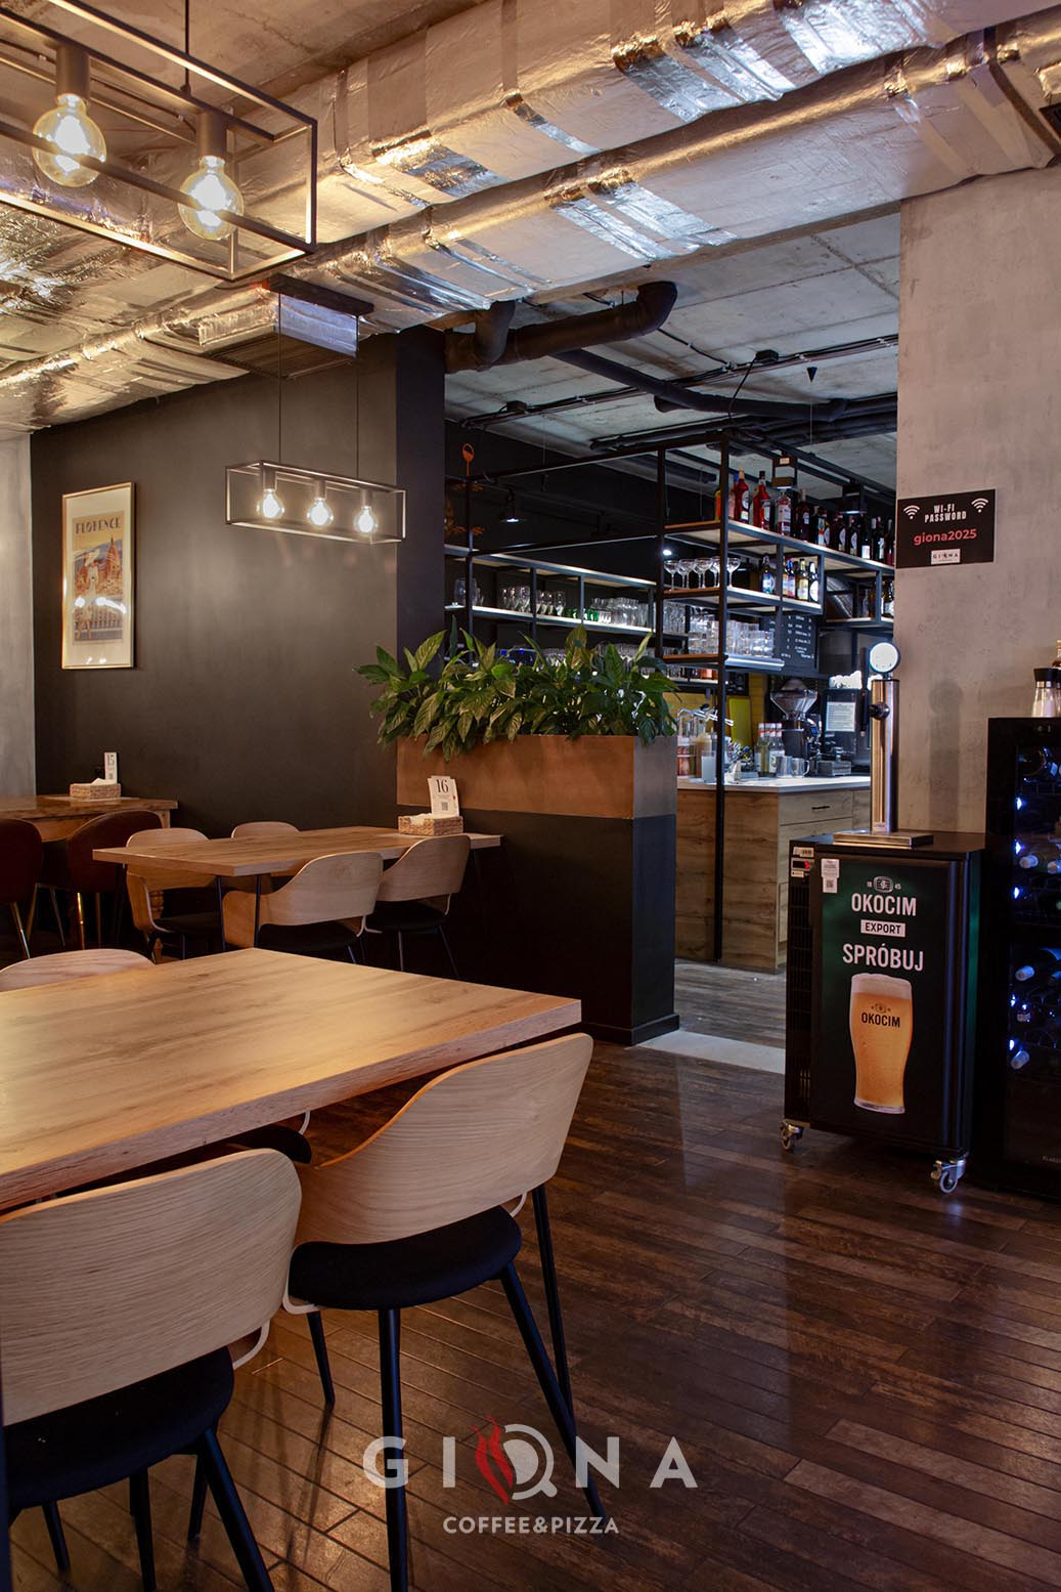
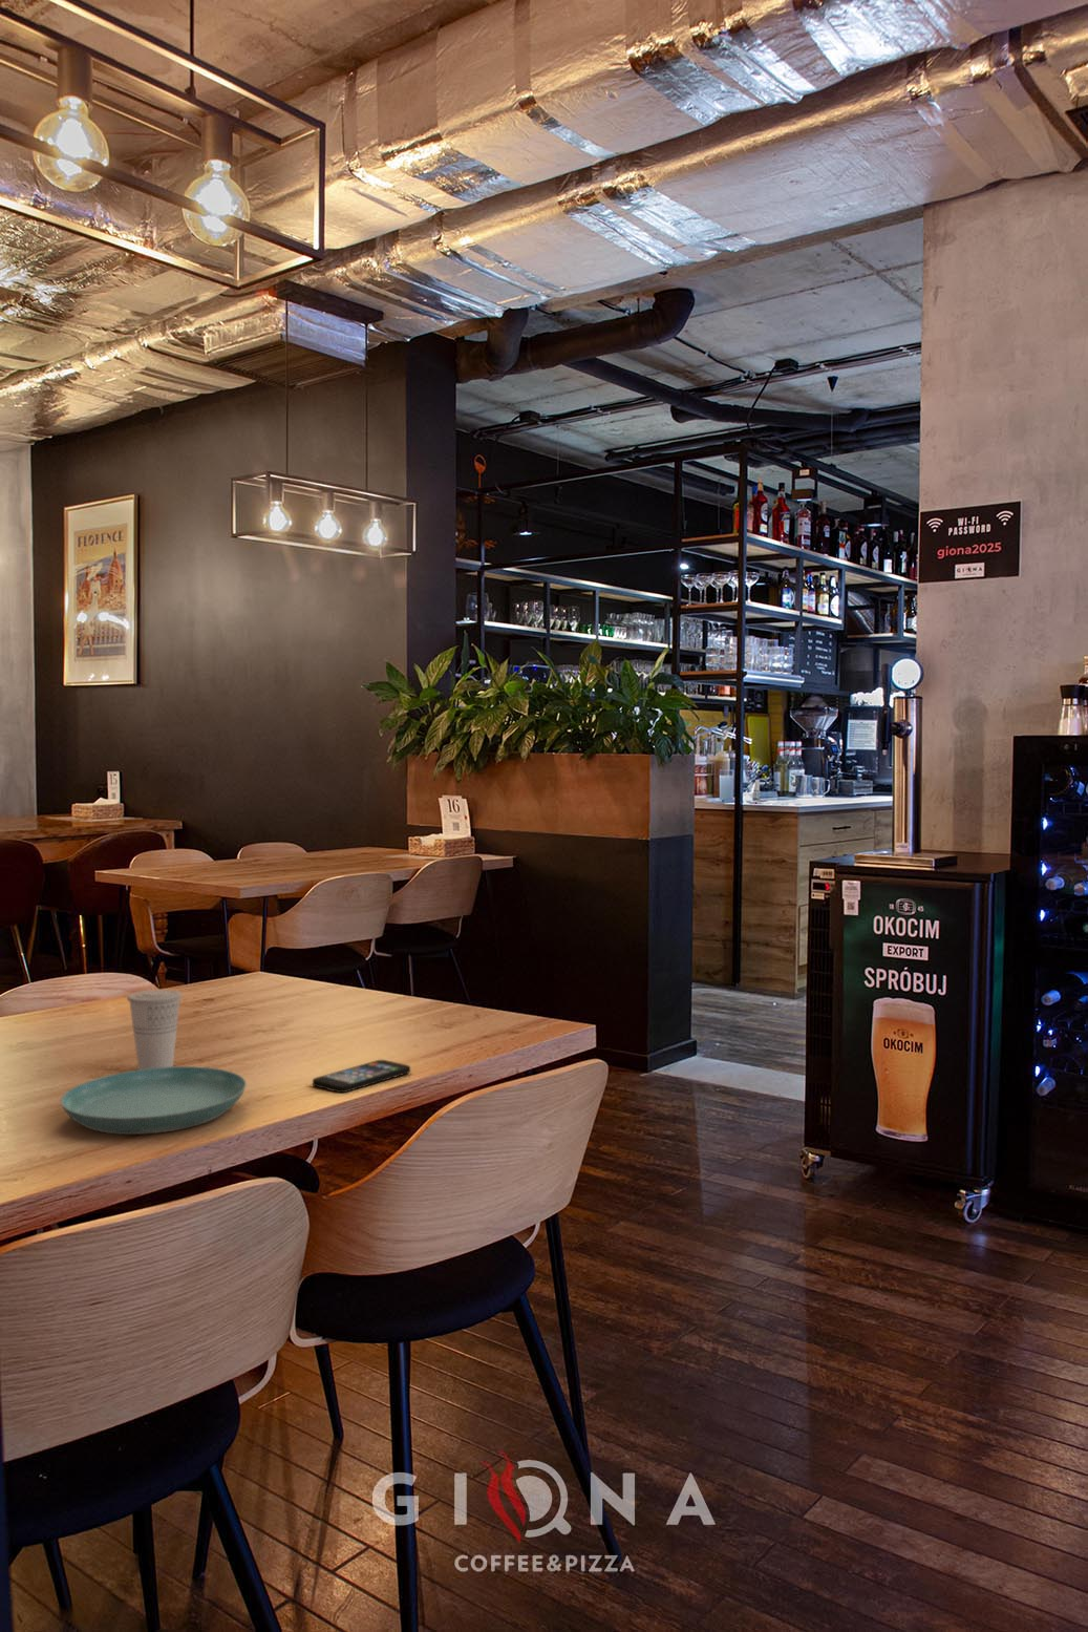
+ saucer (155, 1101)
+ cup (155, 1030)
+ smartphone (362, 1075)
